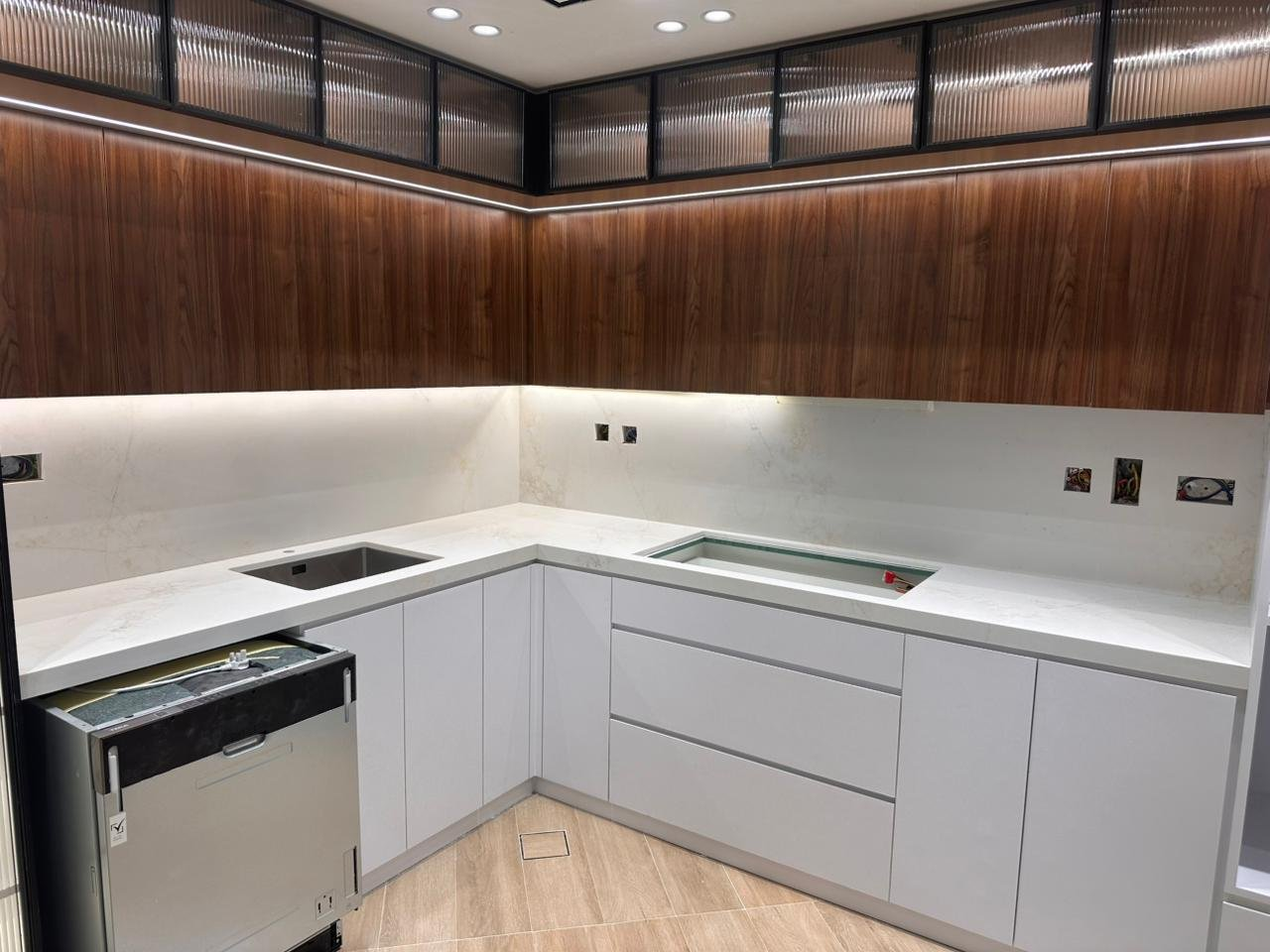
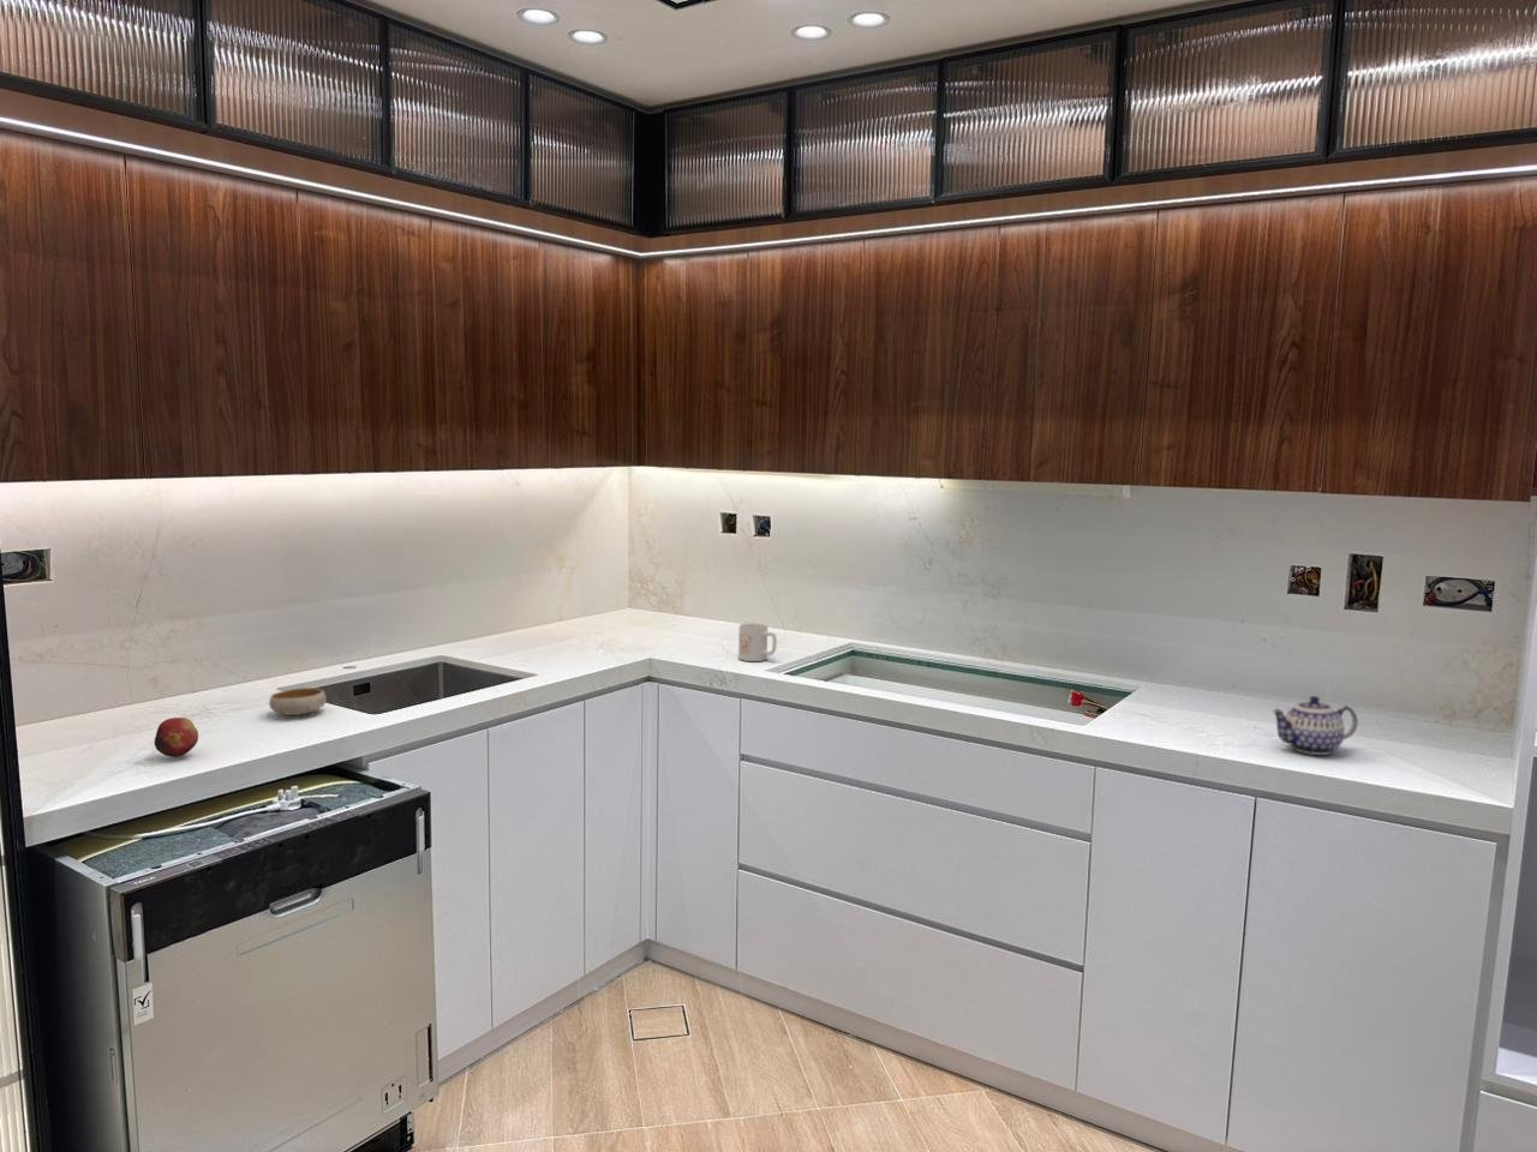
+ mug (758, 643)
+ bowl (298, 702)
+ teapot (1313, 722)
+ fruit (175, 737)
